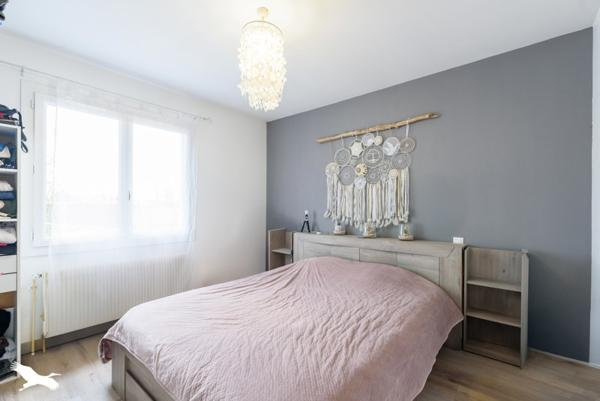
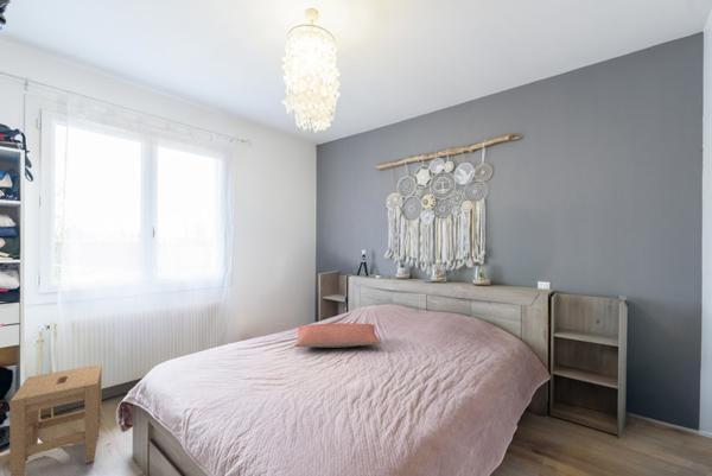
+ pillow (337, 335)
+ stool (61, 418)
